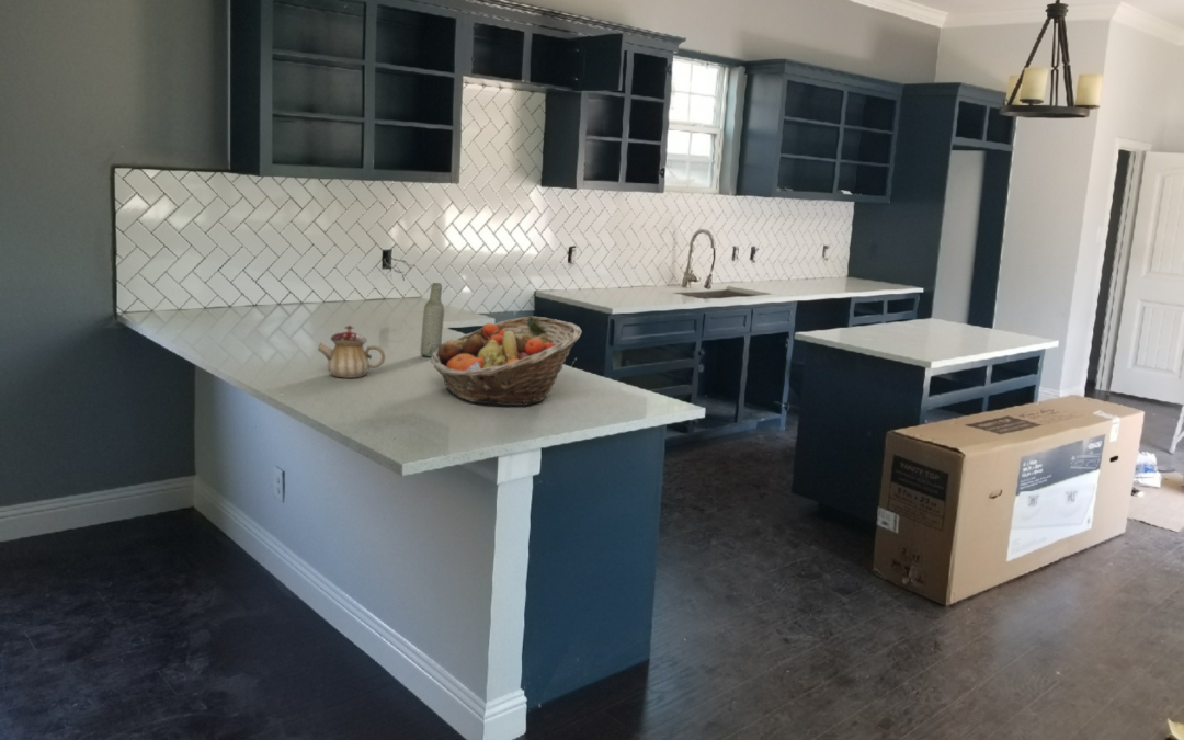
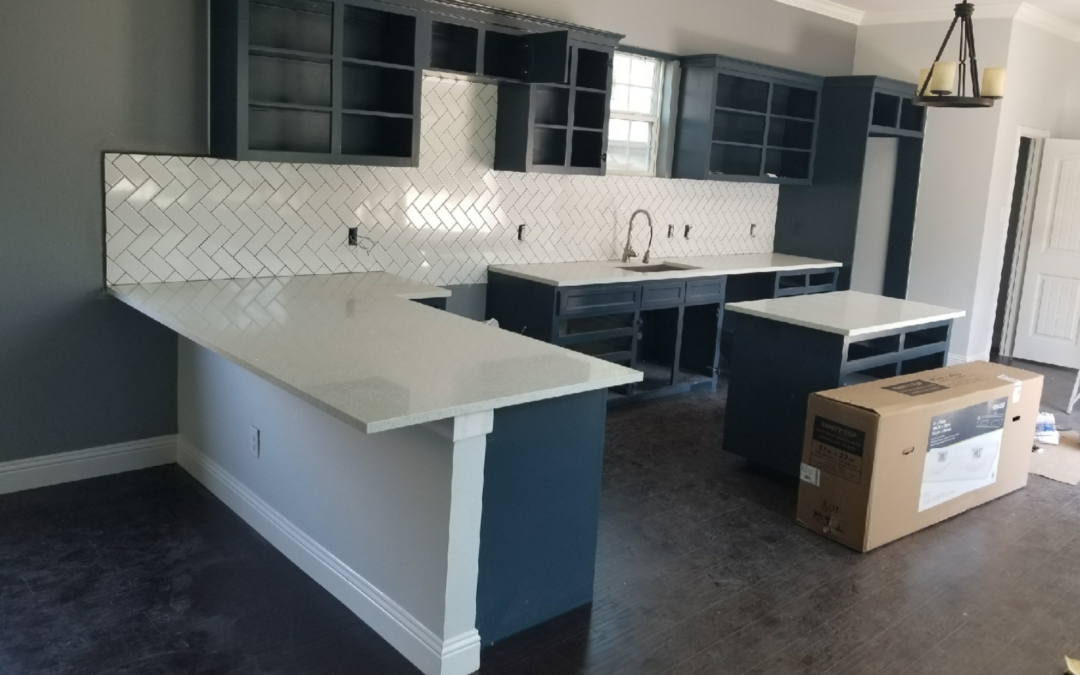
- bottle (432, 319)
- teapot (351, 350)
- fruit basket (505, 356)
